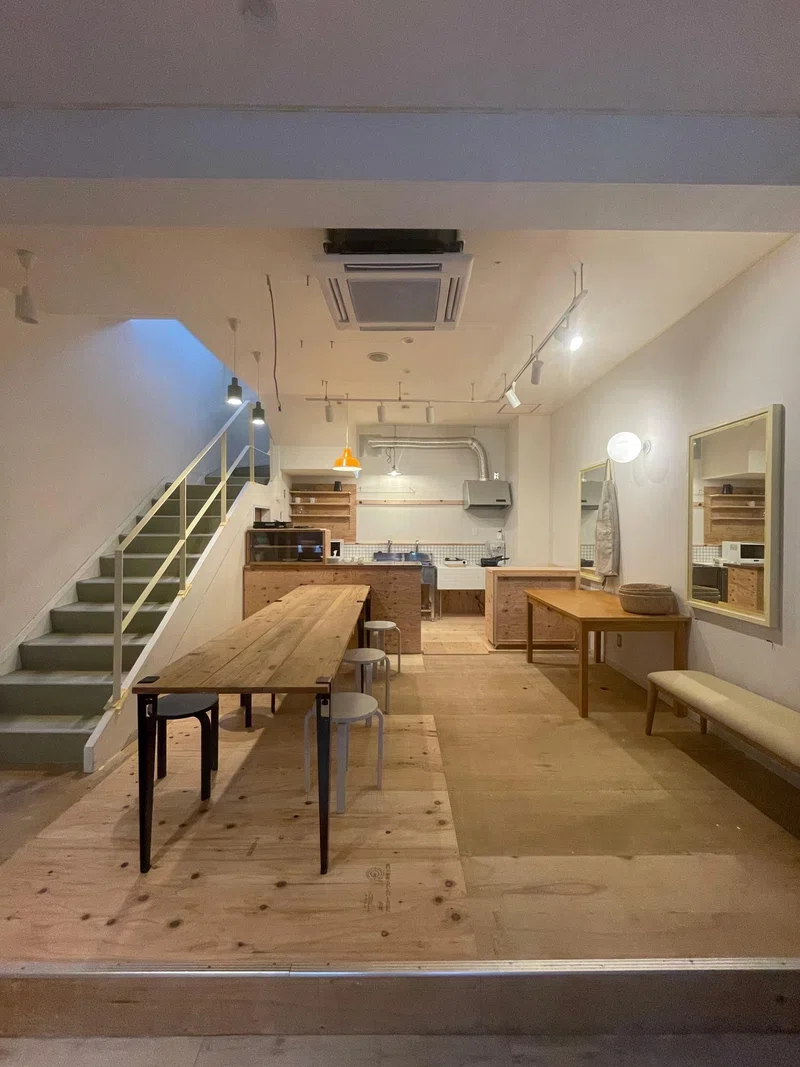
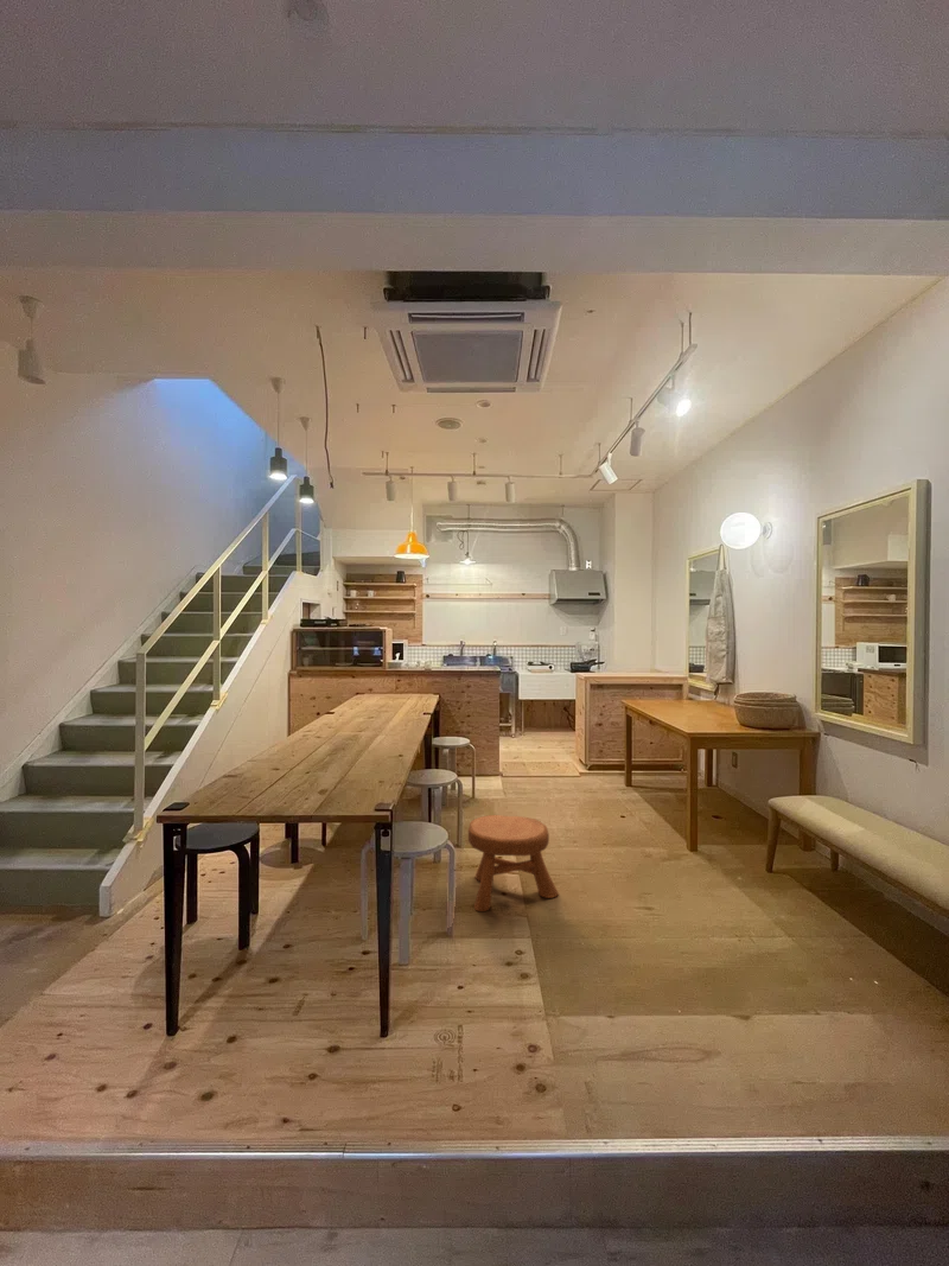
+ stool (512, 861)
